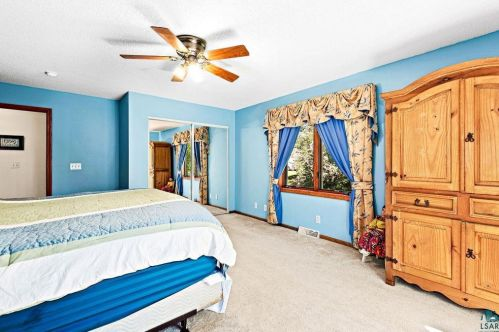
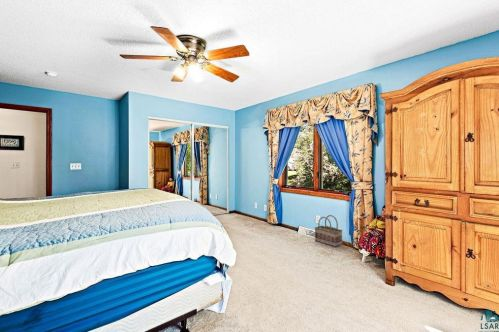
+ basket (328, 229)
